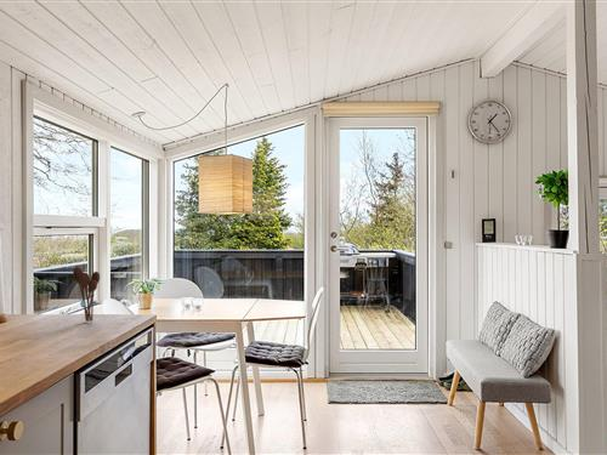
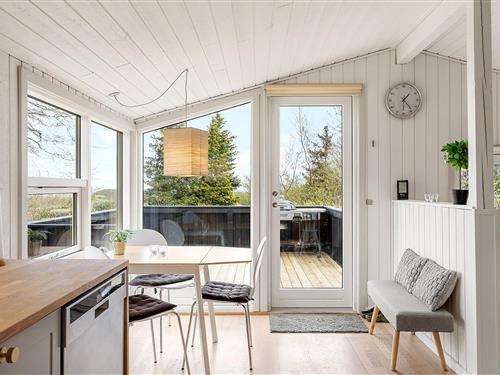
- utensil holder (86, 294)
